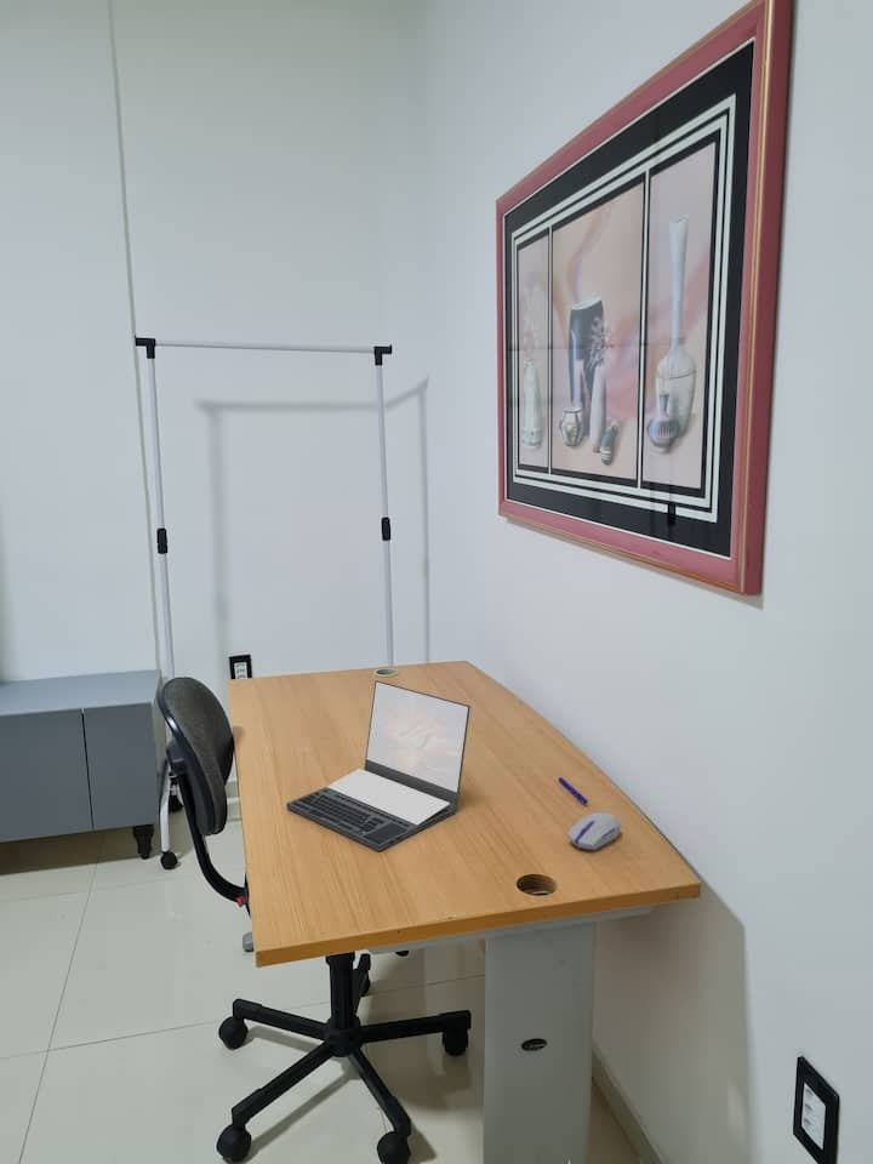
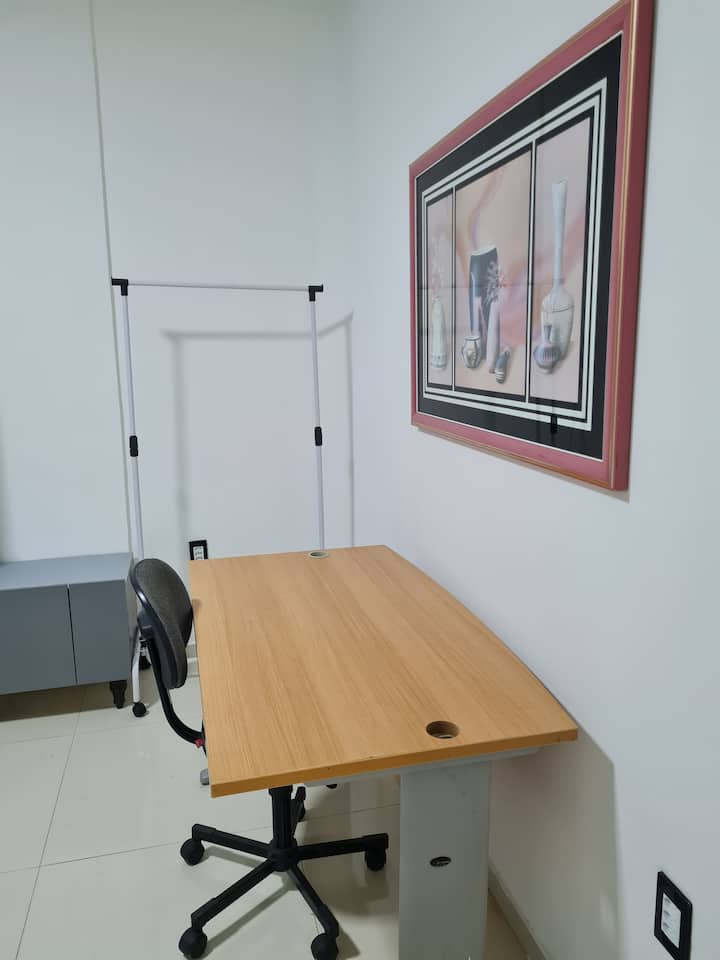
- laptop (377, 757)
- computer mouse (595, 828)
- pen (571, 788)
